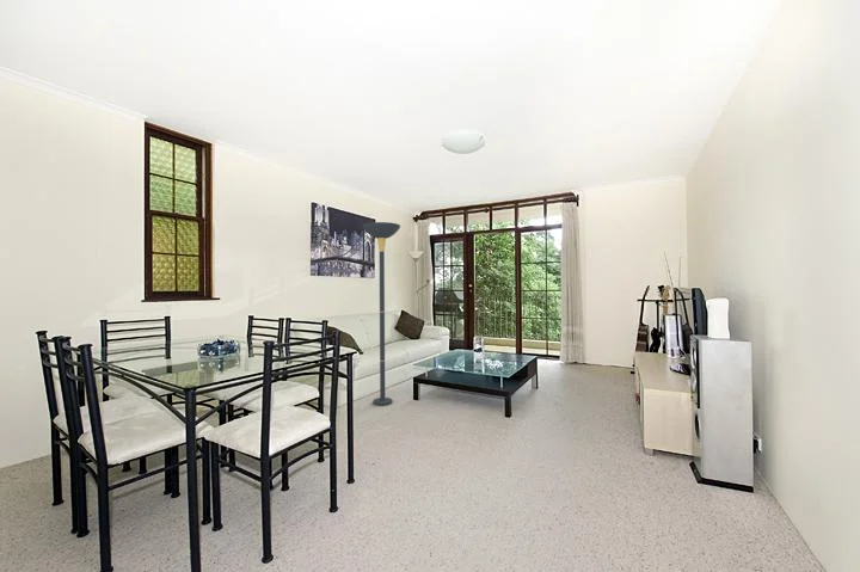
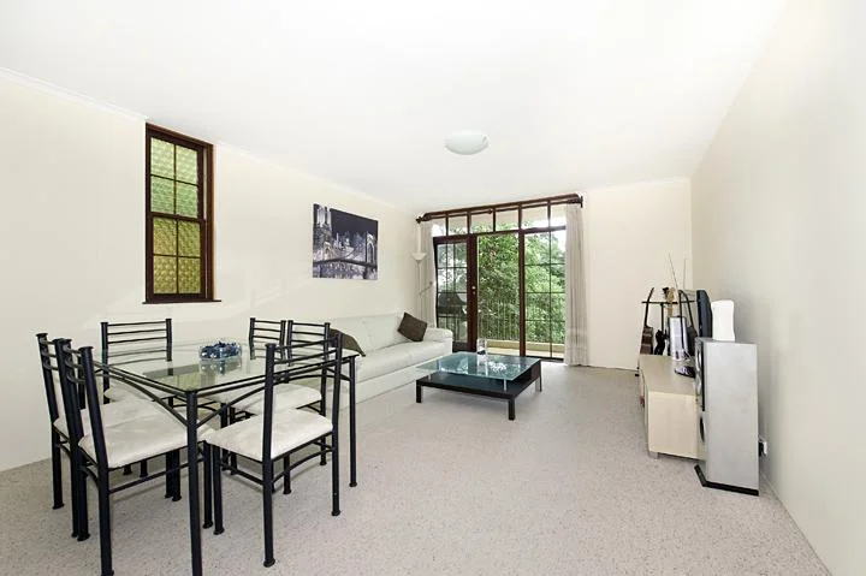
- floor lamp (381, 313)
